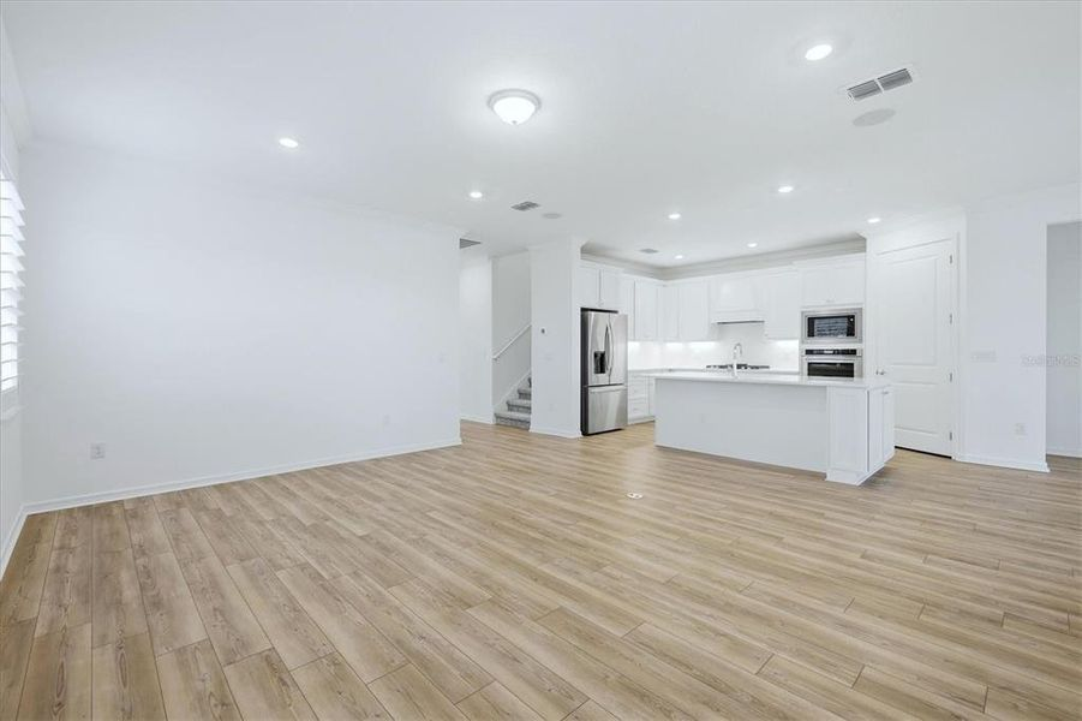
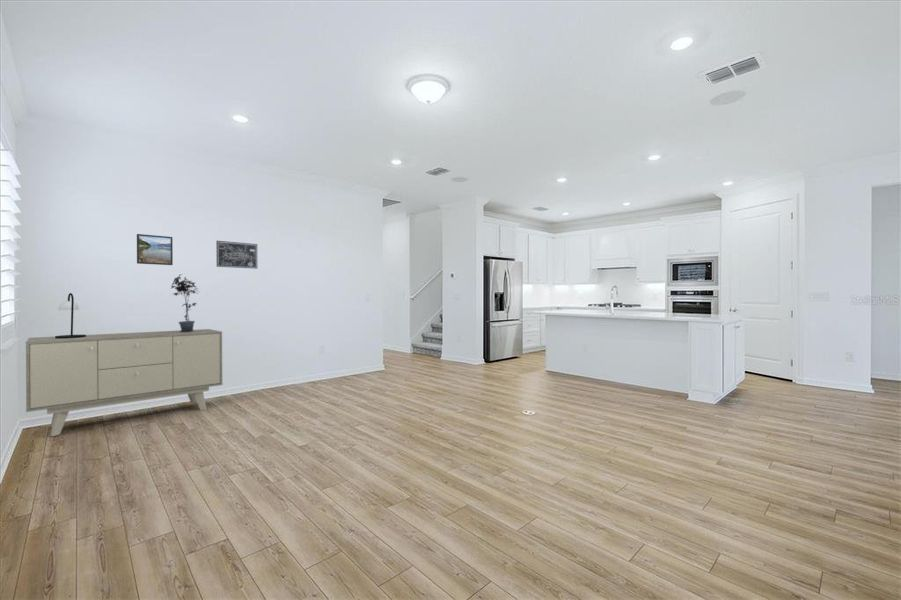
+ potted plant (185, 303)
+ table lamp (71, 315)
+ wall art (237, 255)
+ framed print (155, 249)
+ sideboard (133, 375)
